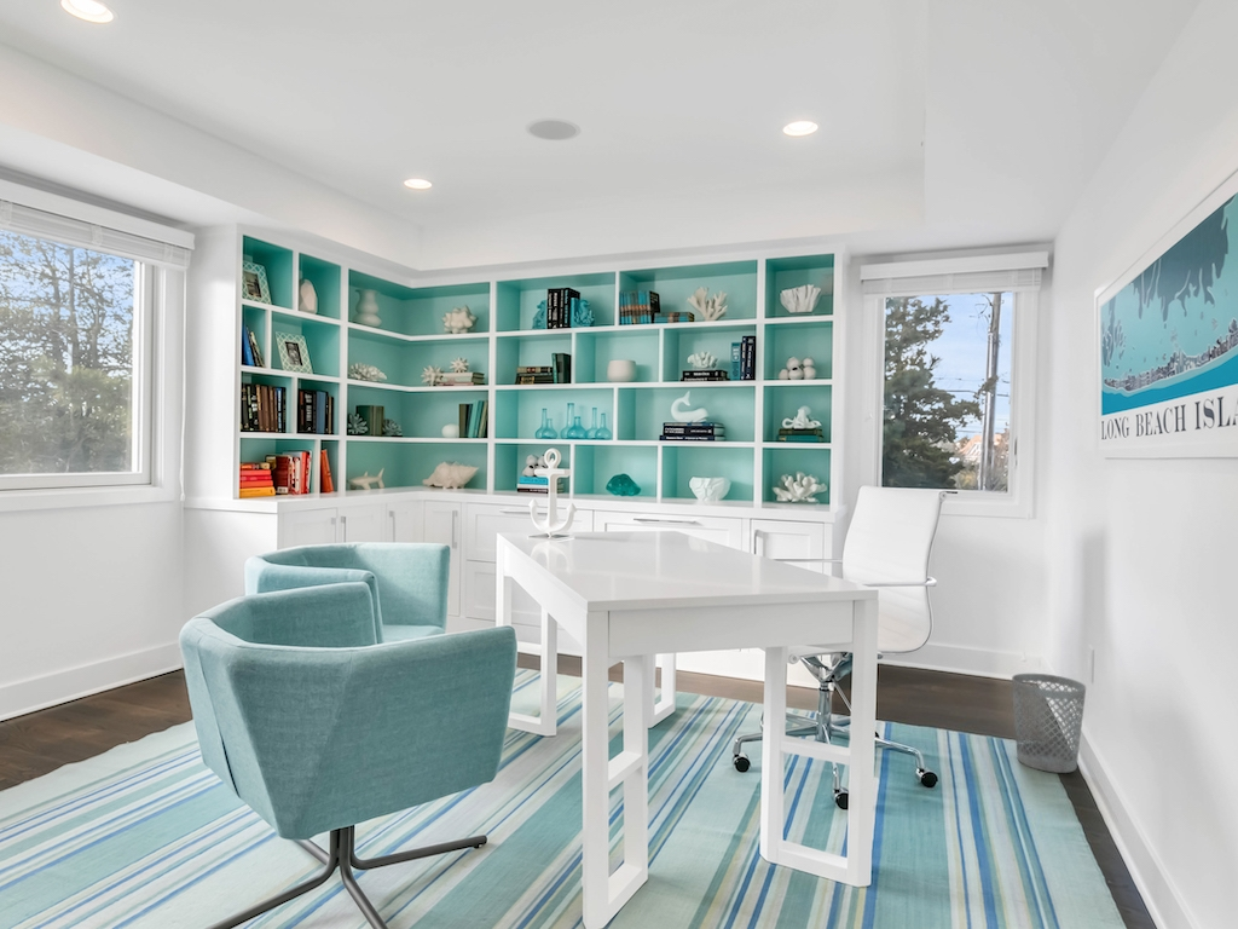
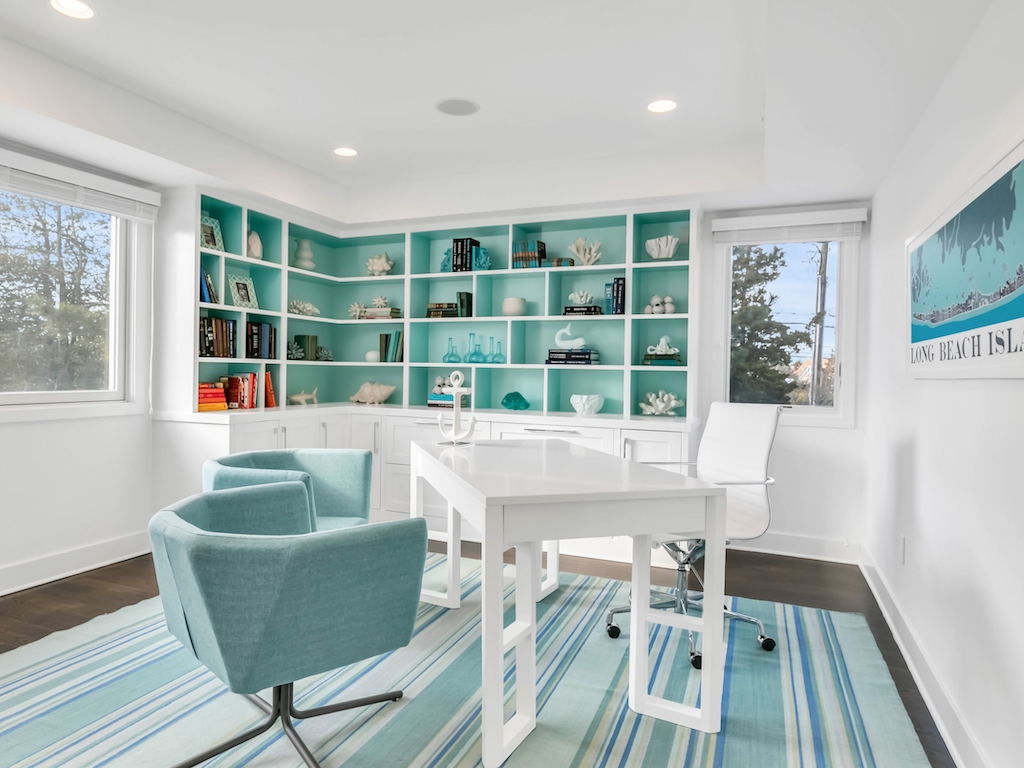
- wastebasket (1046, 723)
